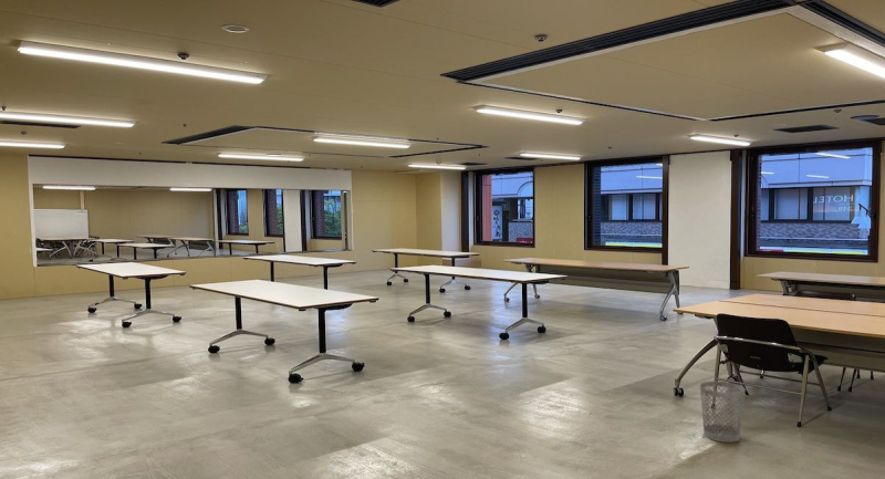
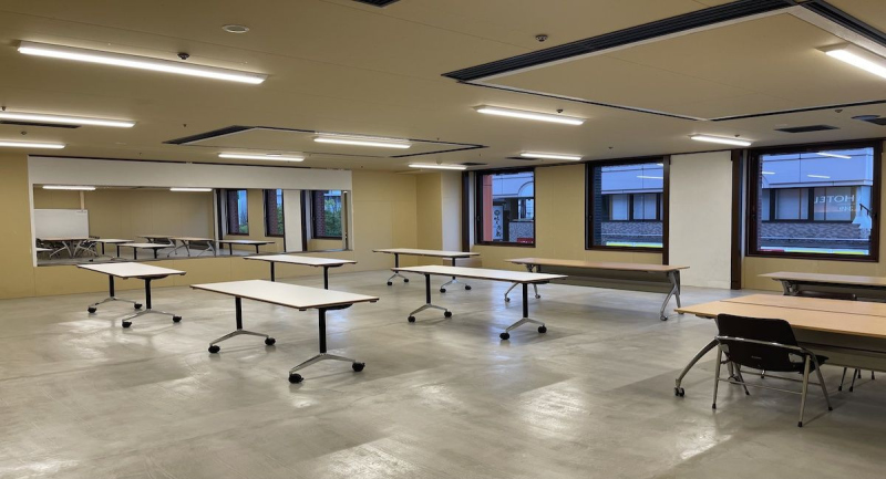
- wastebasket (721, 412)
